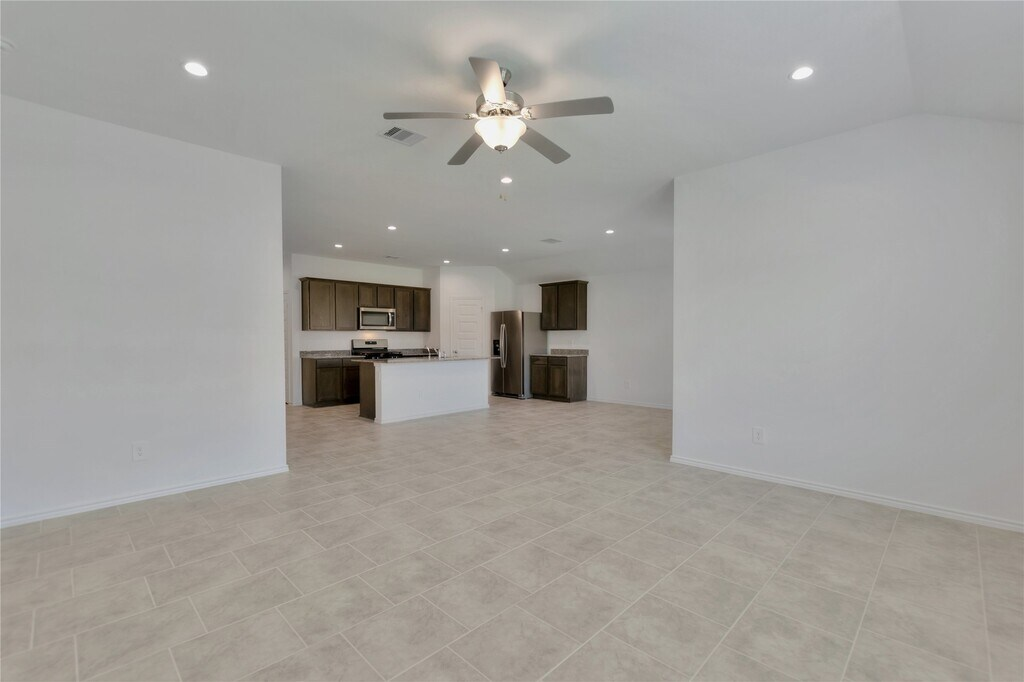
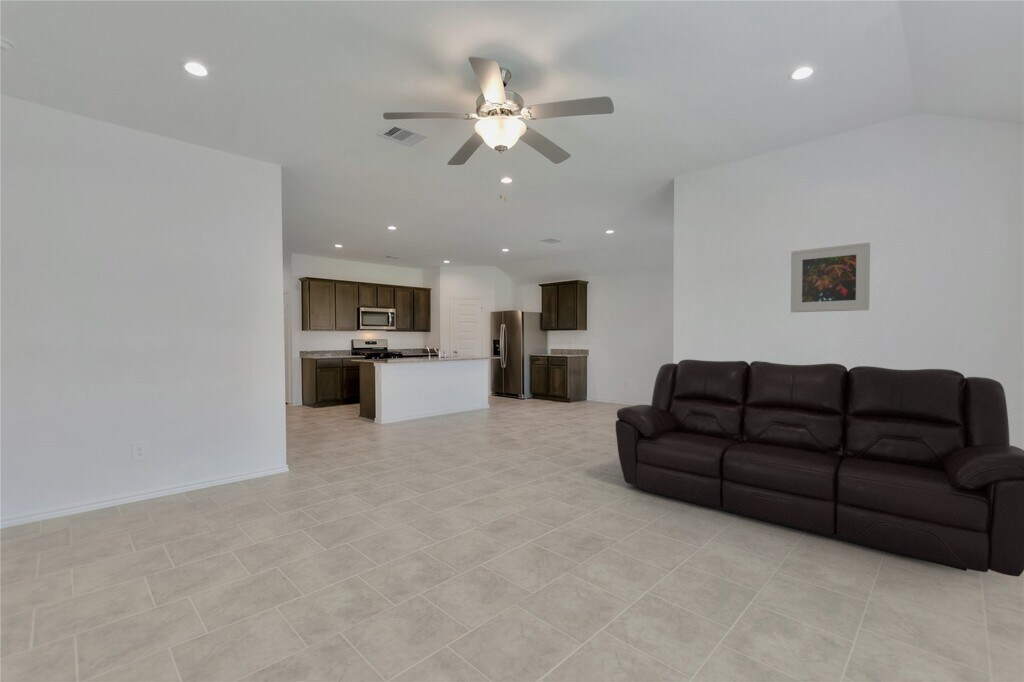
+ sofa (786, 435)
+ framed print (828, 279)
